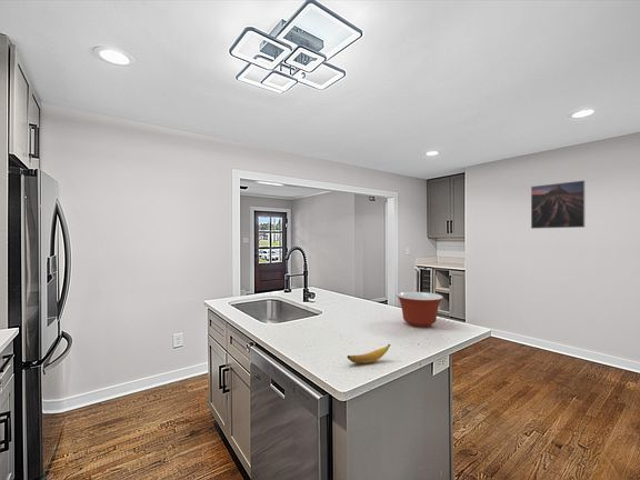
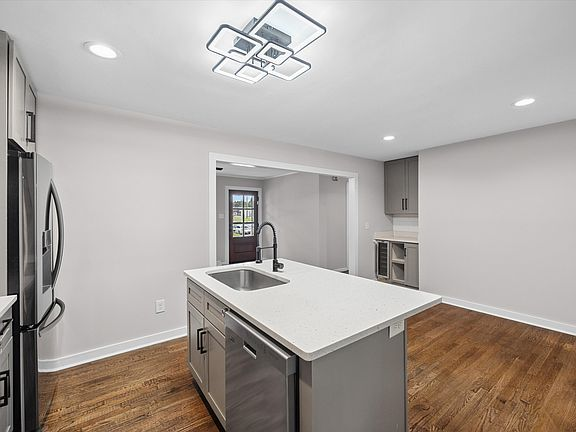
- banana (369, 354)
- mixing bowl (419, 309)
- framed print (557, 206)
